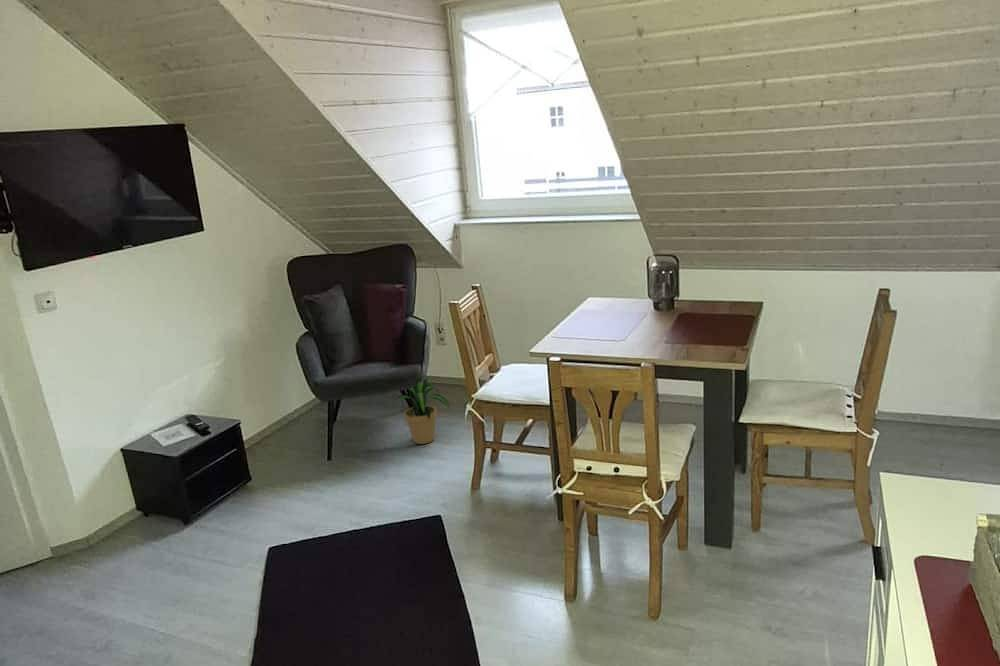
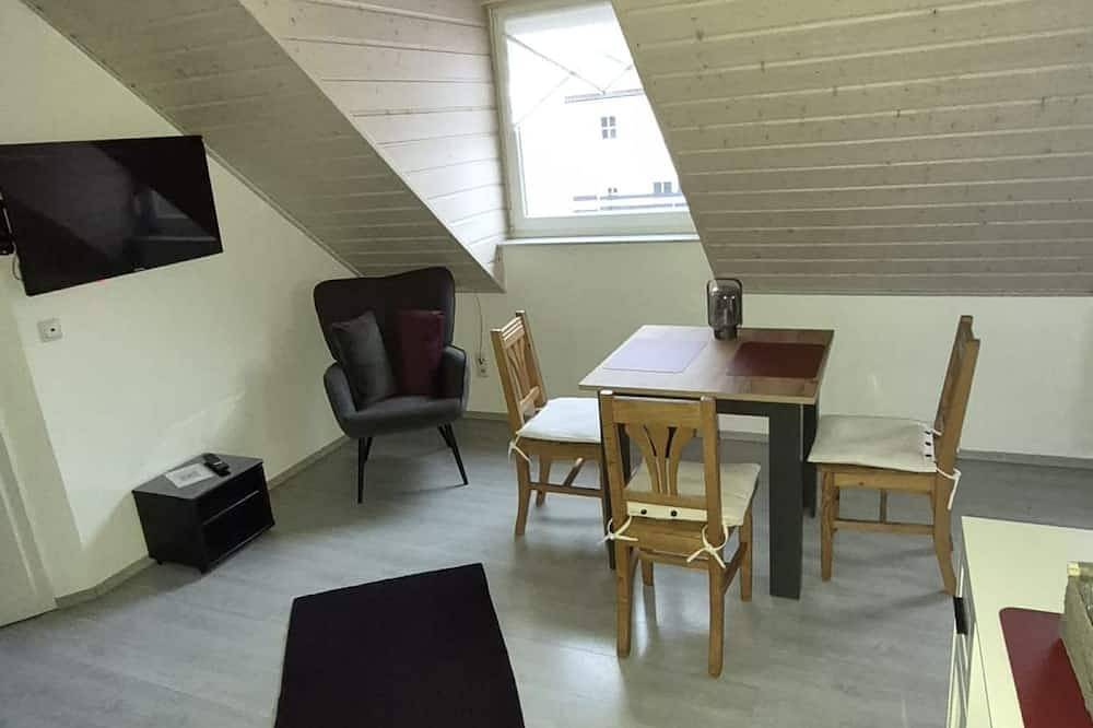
- potted plant (420, 412)
